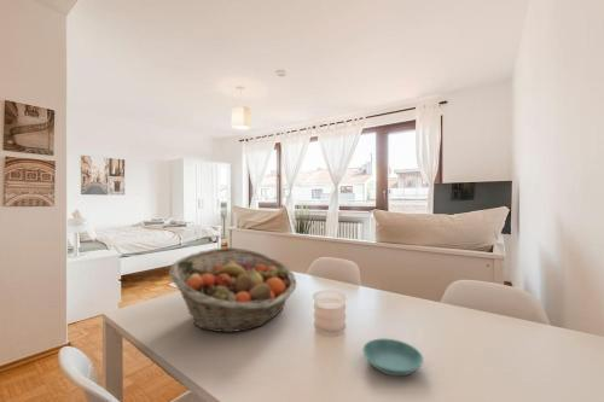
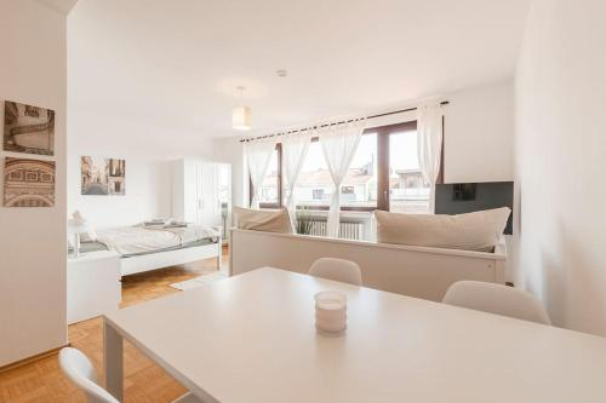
- fruit basket (238, 282)
- saucer (391, 357)
